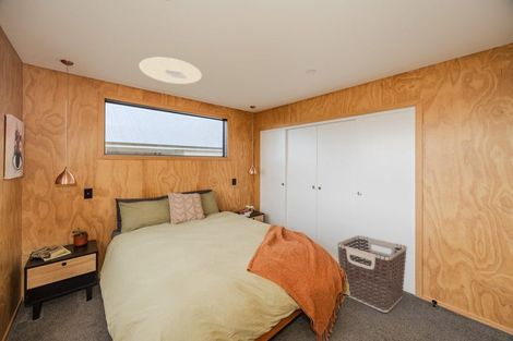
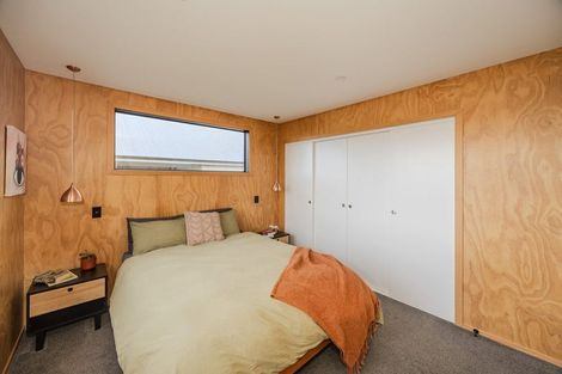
- ceiling light (171, 69)
- clothes hamper (371, 269)
